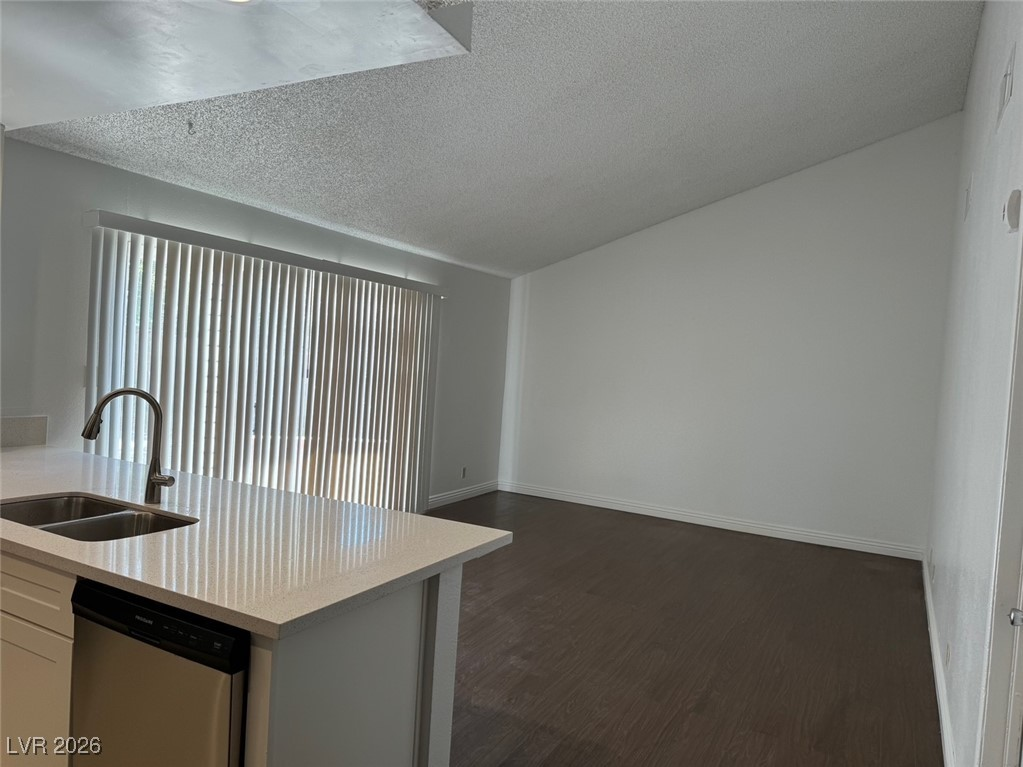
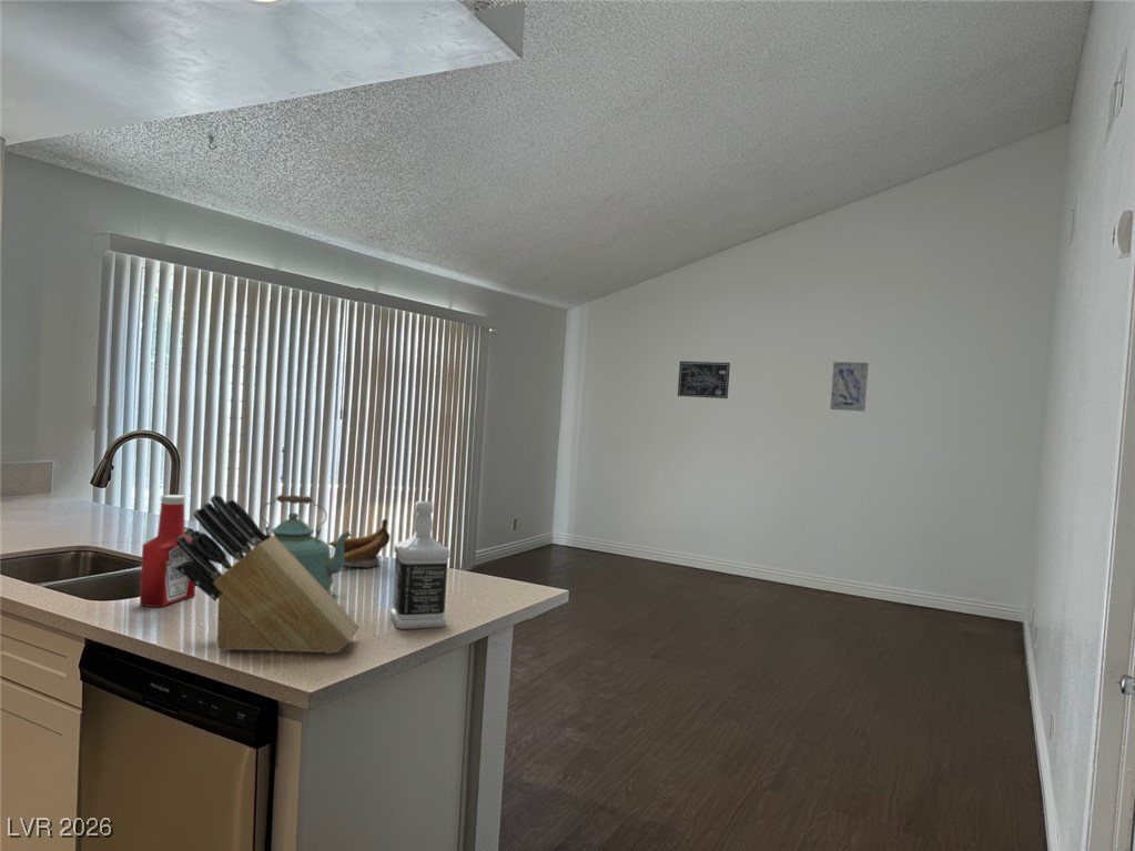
+ wall art (849, 386)
+ wall art (703, 379)
+ banana (359, 541)
+ bottle (420, 561)
+ kettle (300, 544)
+ knife block (271, 570)
+ soap bottle (170, 547)
